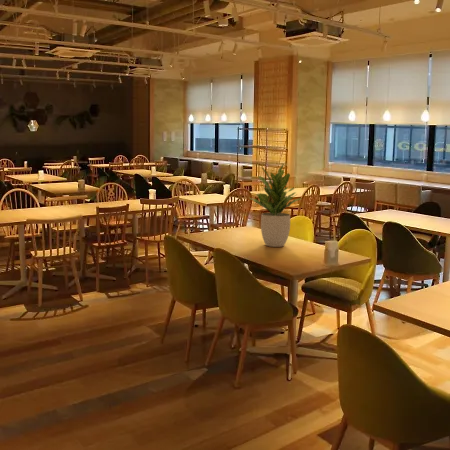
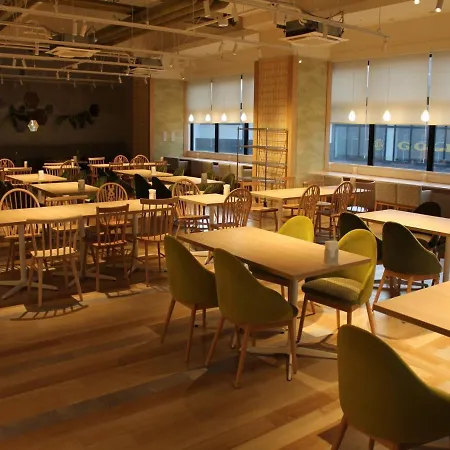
- potted plant (274, 204)
